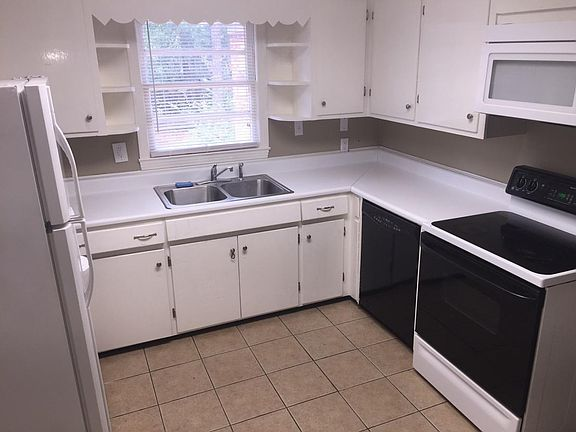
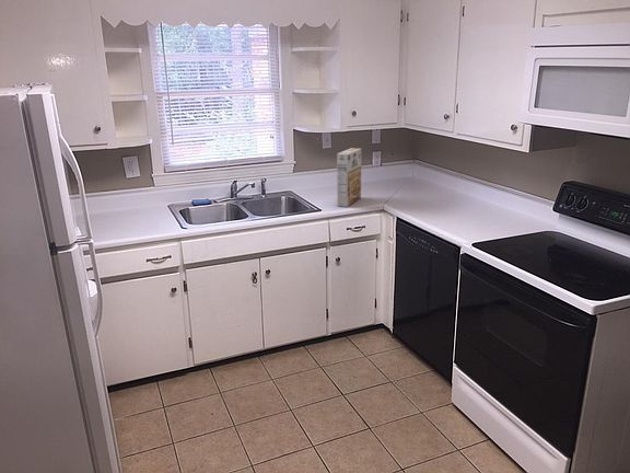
+ cereal box (349, 176)
